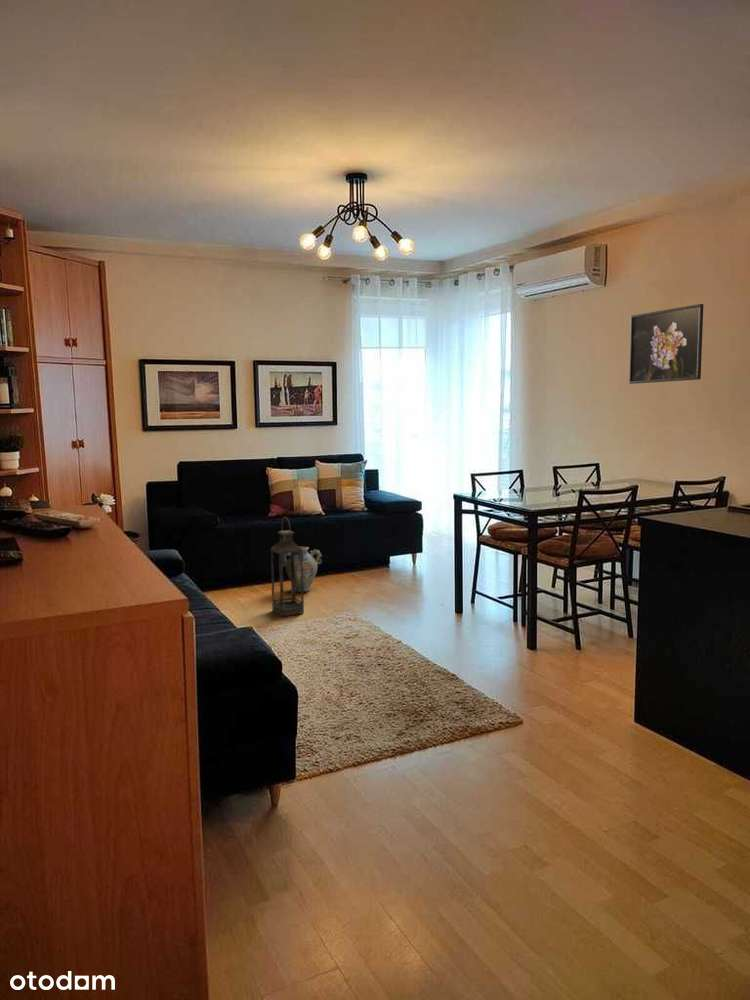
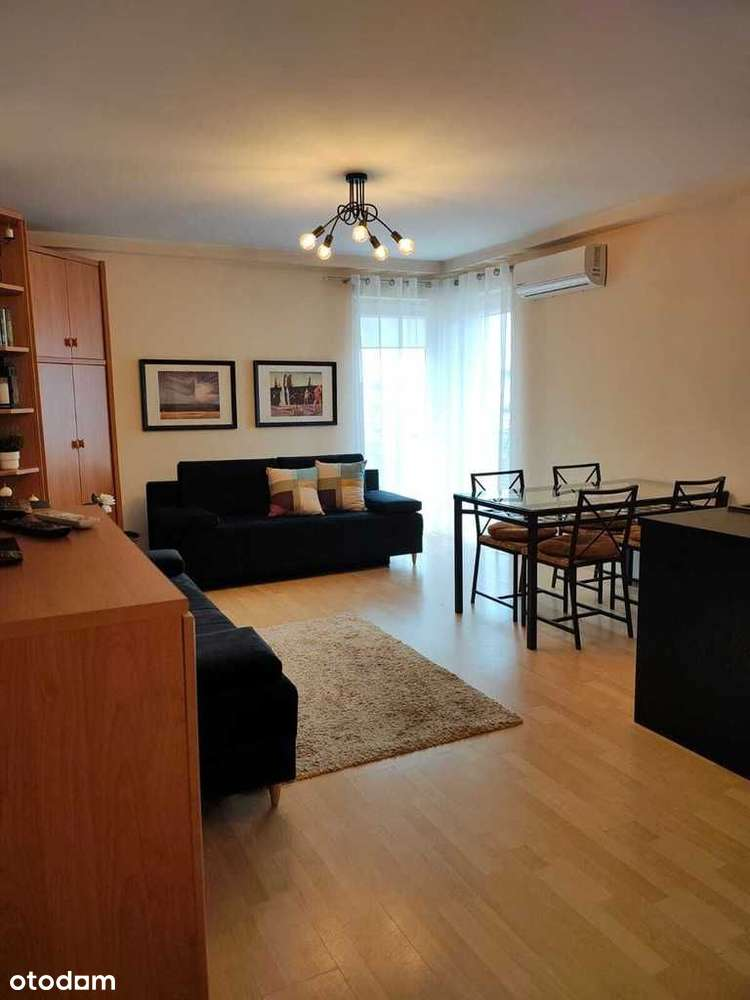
- ceramic jug (303, 569)
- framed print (664, 346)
- lantern (291, 564)
